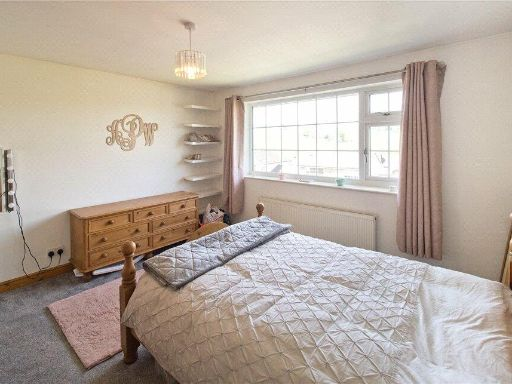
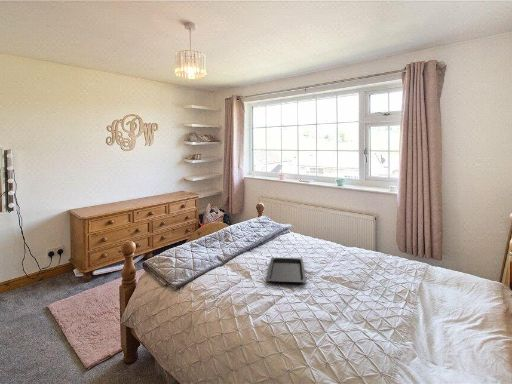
+ serving tray (286, 269)
